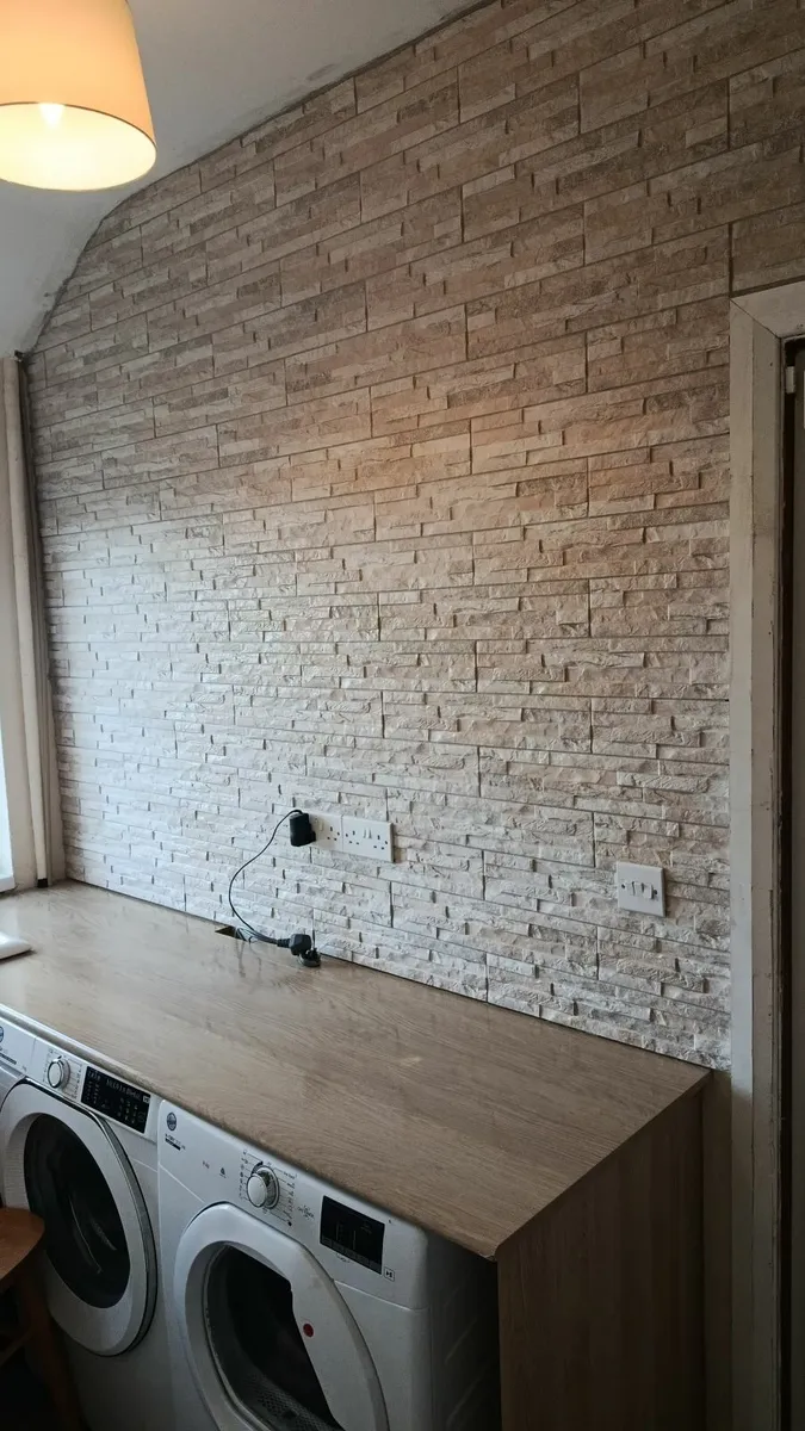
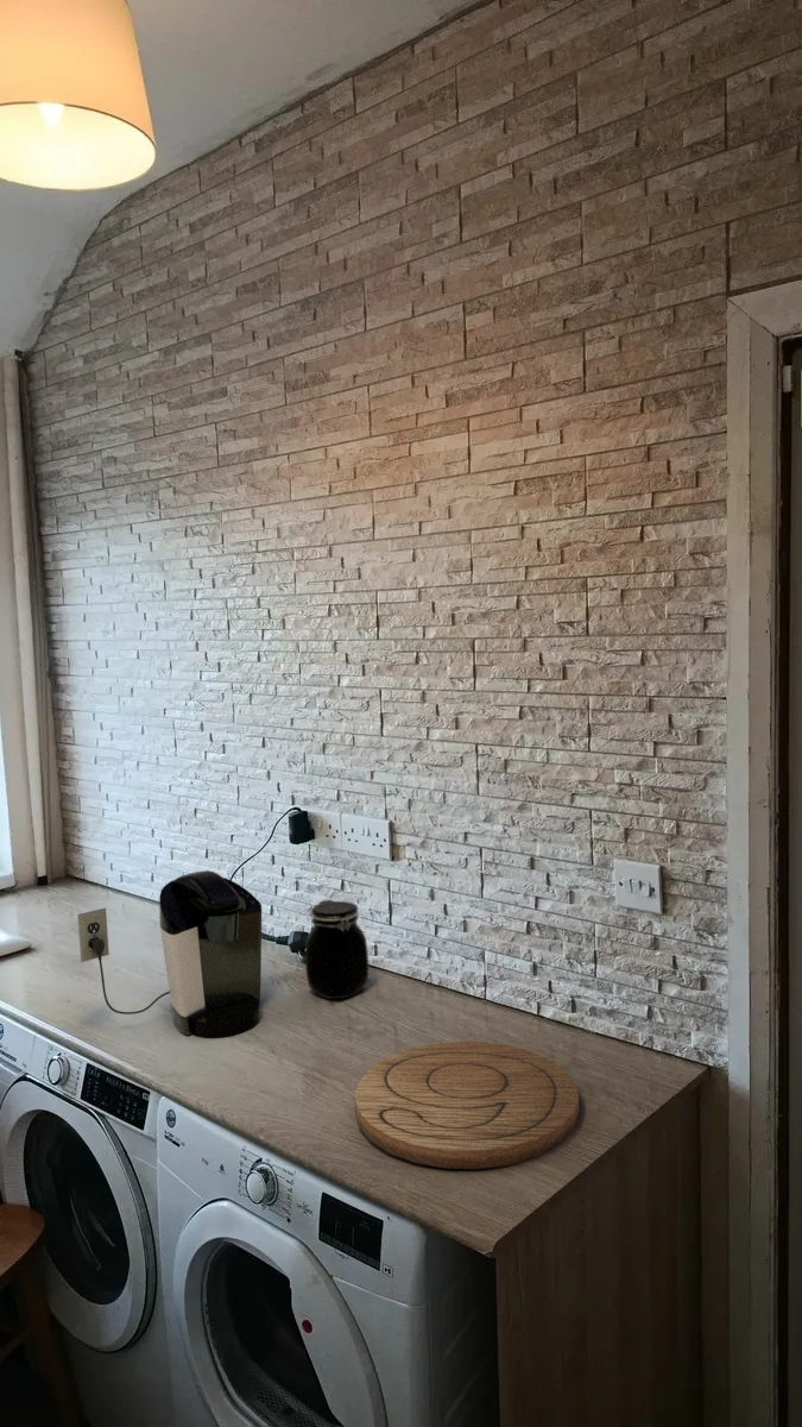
+ coffee maker (183, 953)
+ cutting board (466, 1098)
+ jar (335, 949)
